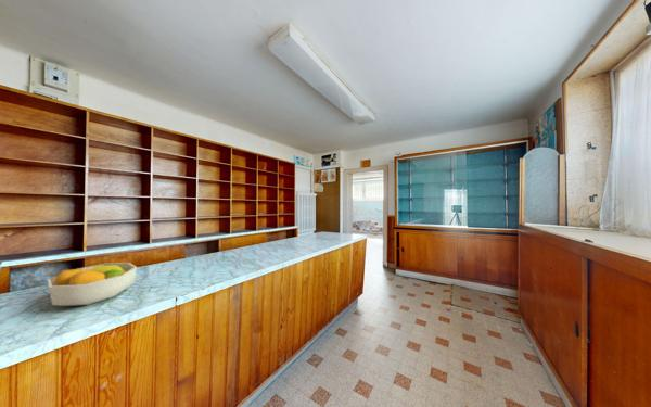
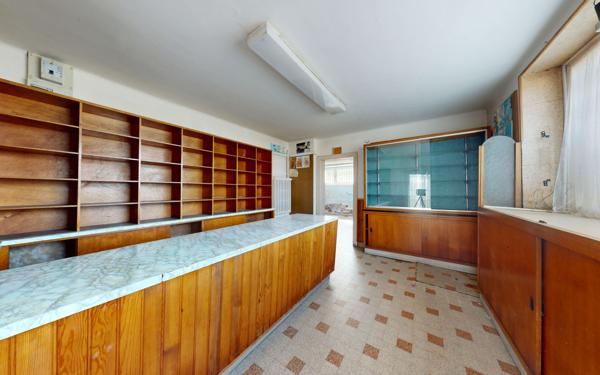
- fruit bowl (95, 278)
